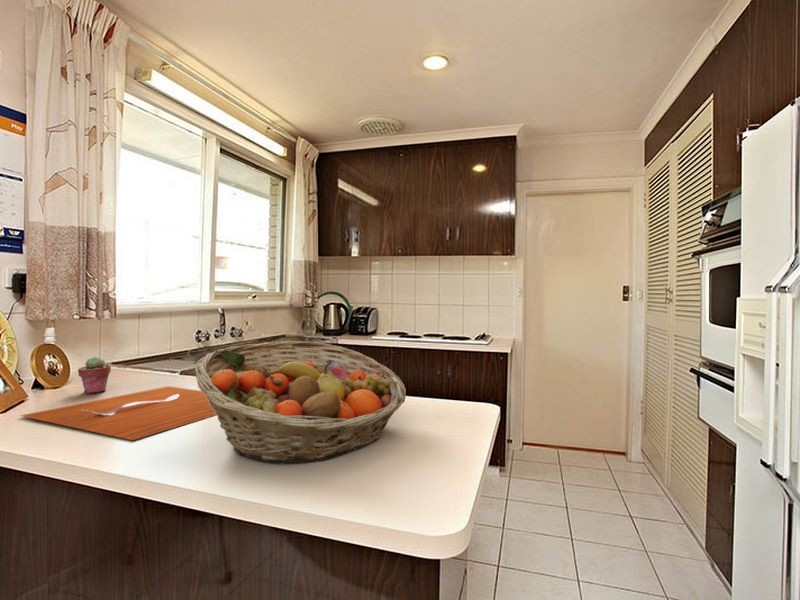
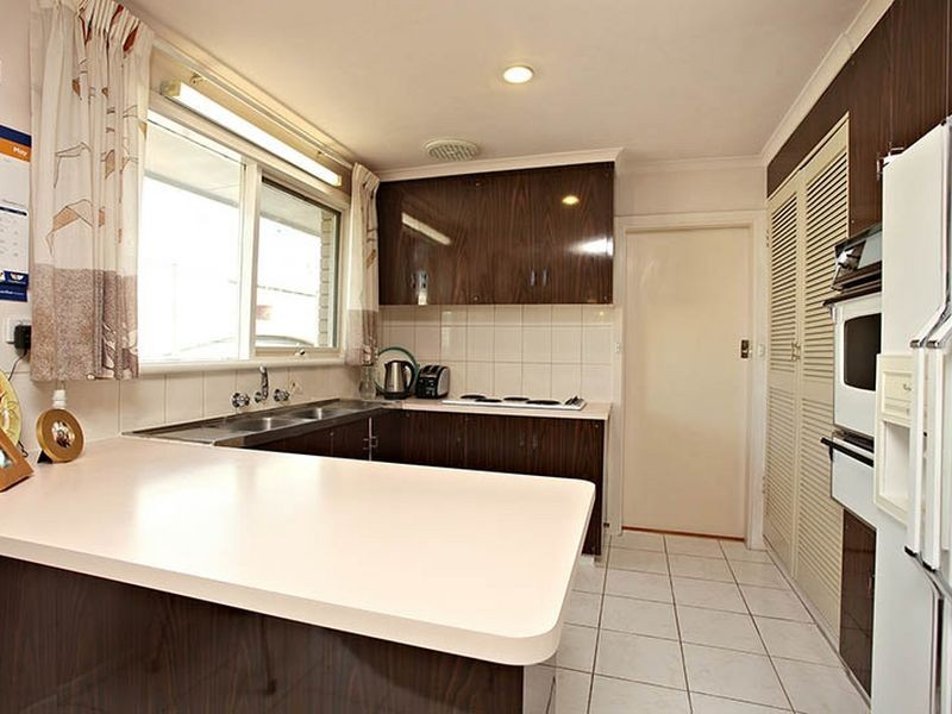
- potted succulent (94, 374)
- fruit basket (308, 392)
- cutting board (154, 403)
